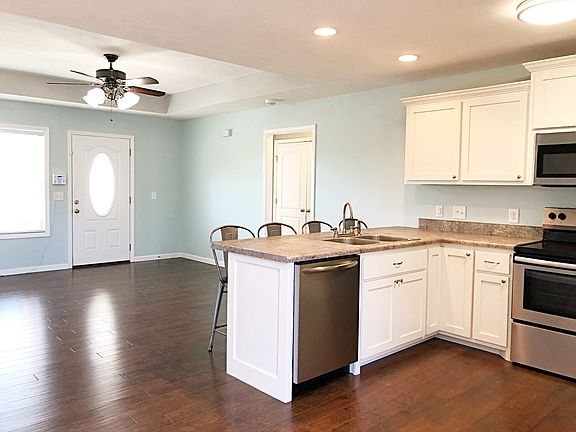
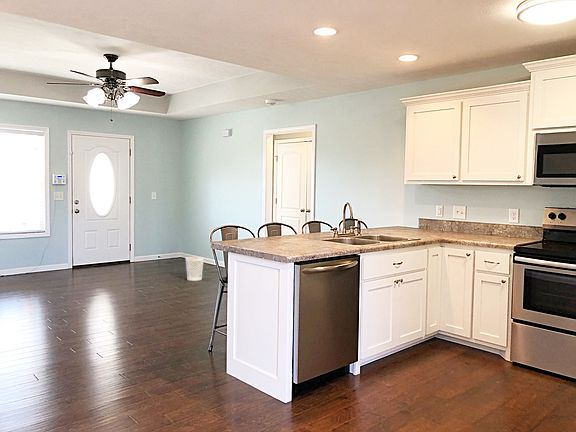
+ wastebasket (194, 269)
